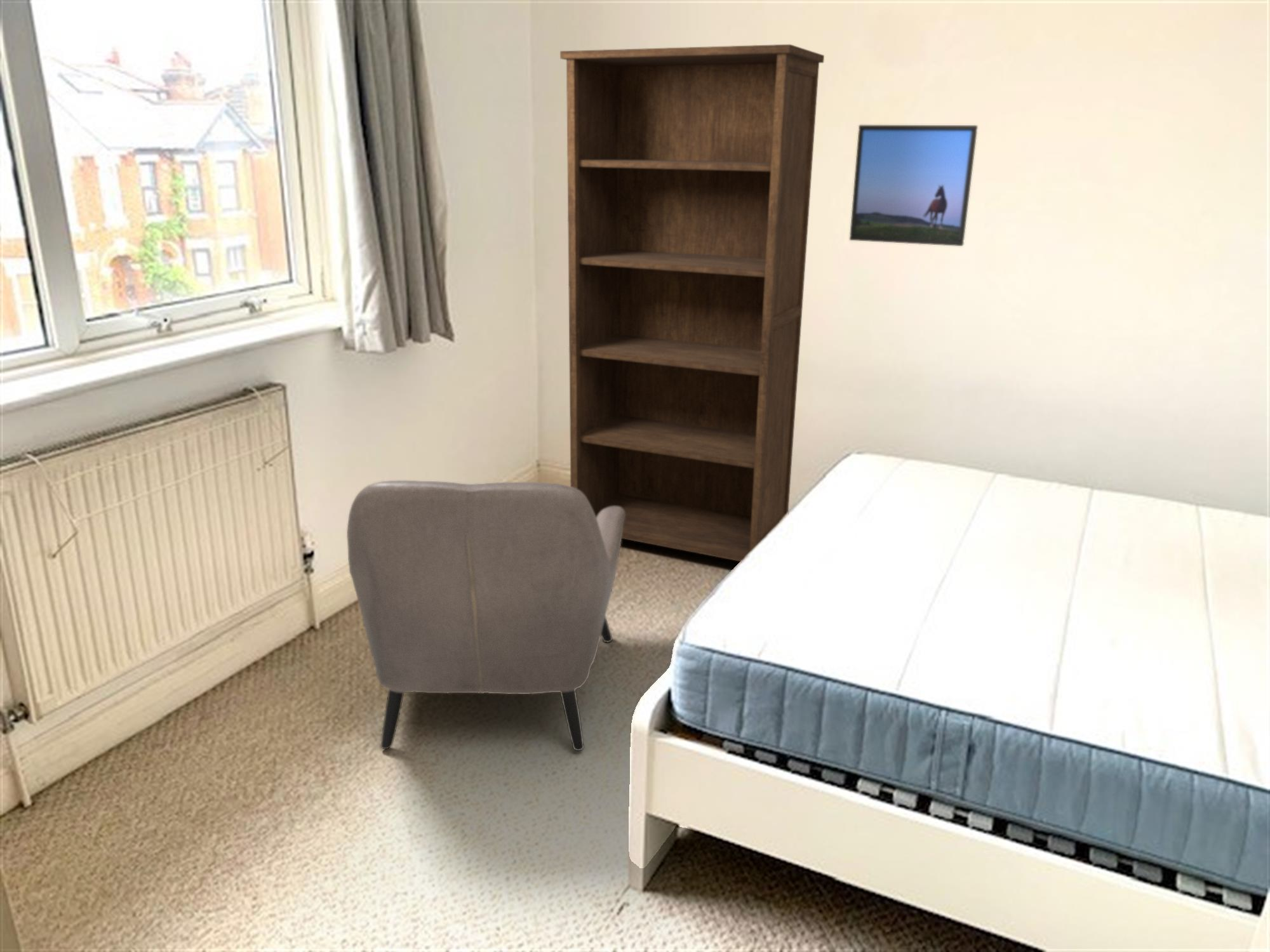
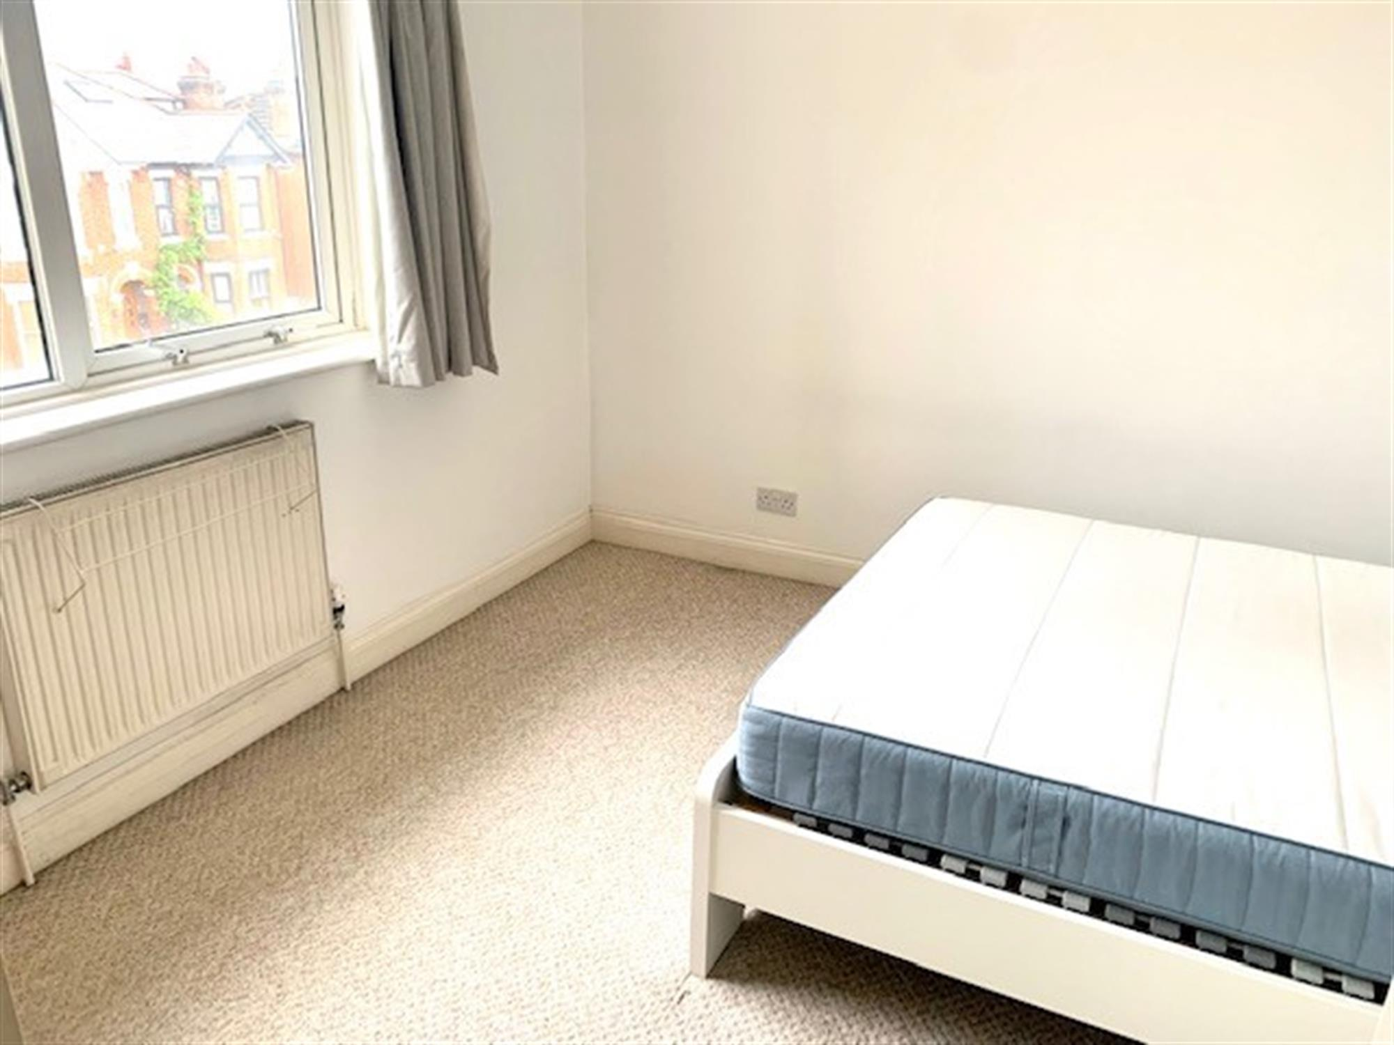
- armchair (479, 573)
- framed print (911, 185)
- bookcase (685, 315)
